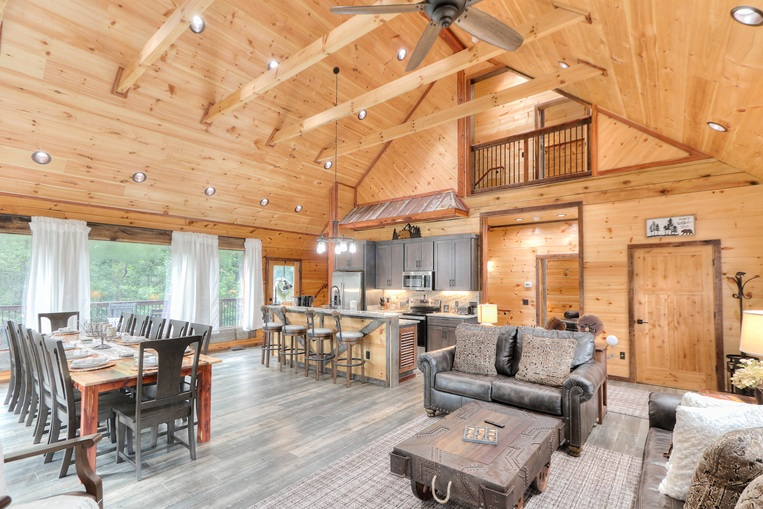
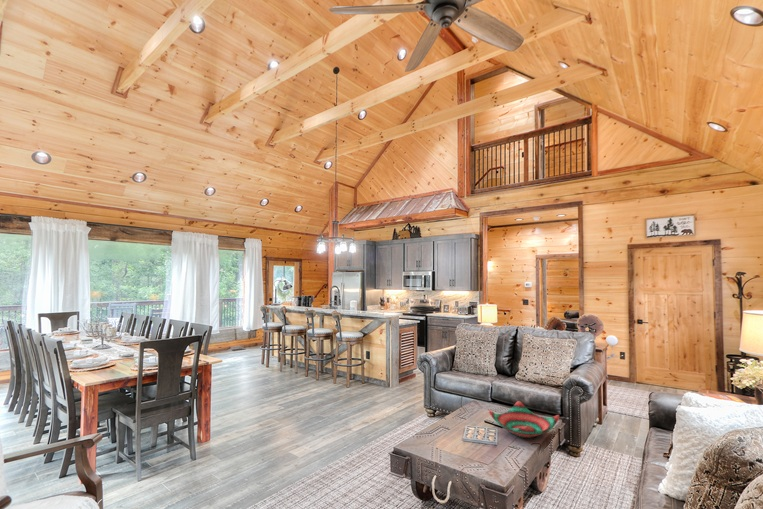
+ decorative bowl (523, 422)
